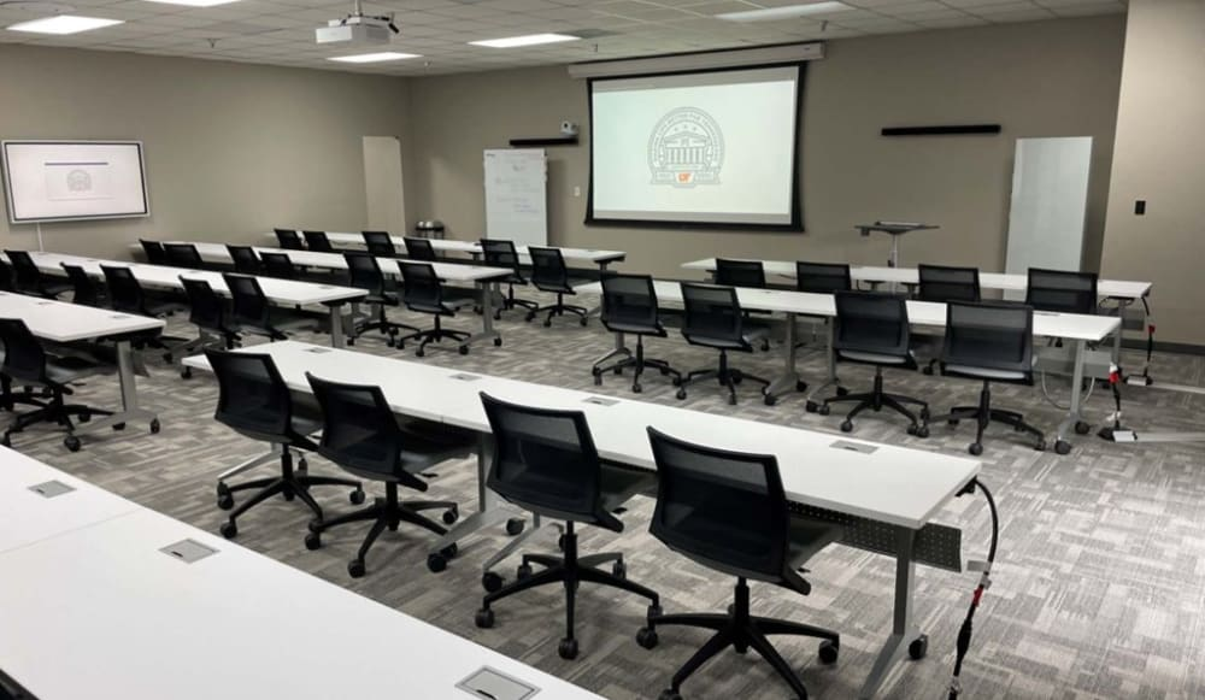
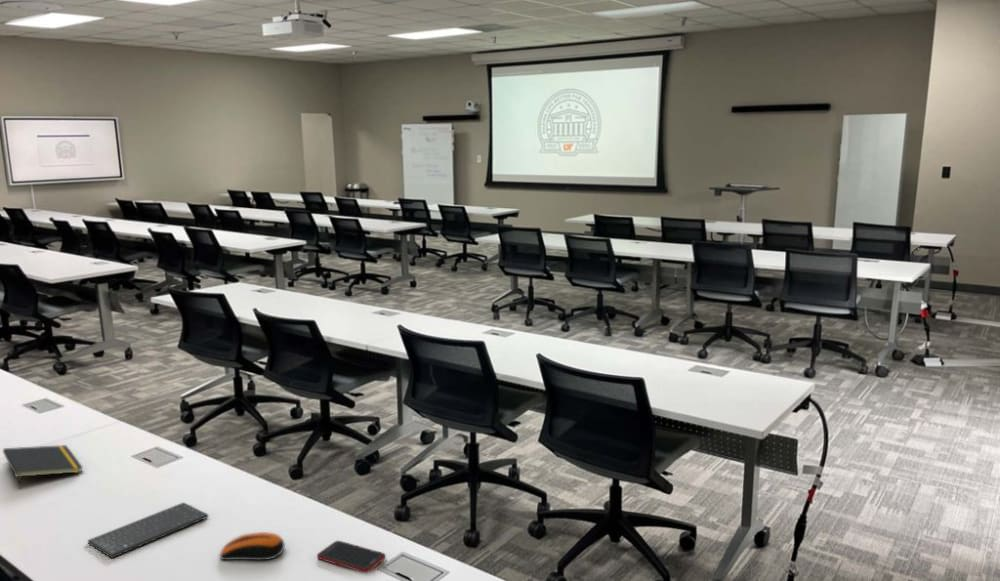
+ keyboard (150, 528)
+ notepad (42, 460)
+ cell phone (351, 556)
+ computer mouse (252, 544)
